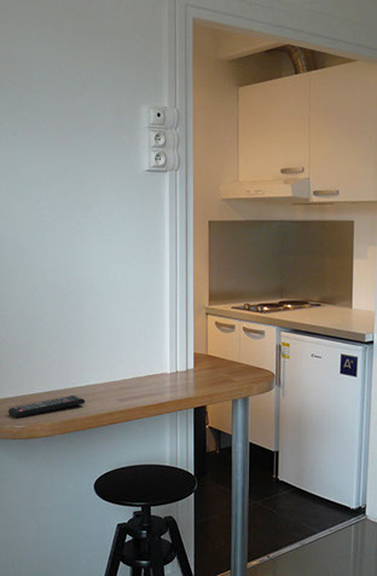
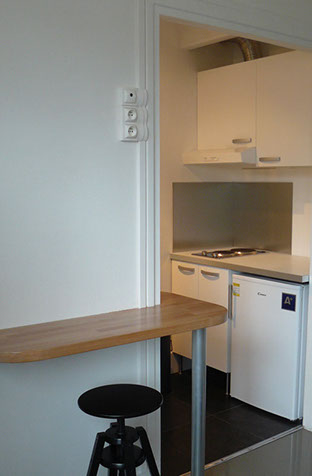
- remote control (47, 405)
